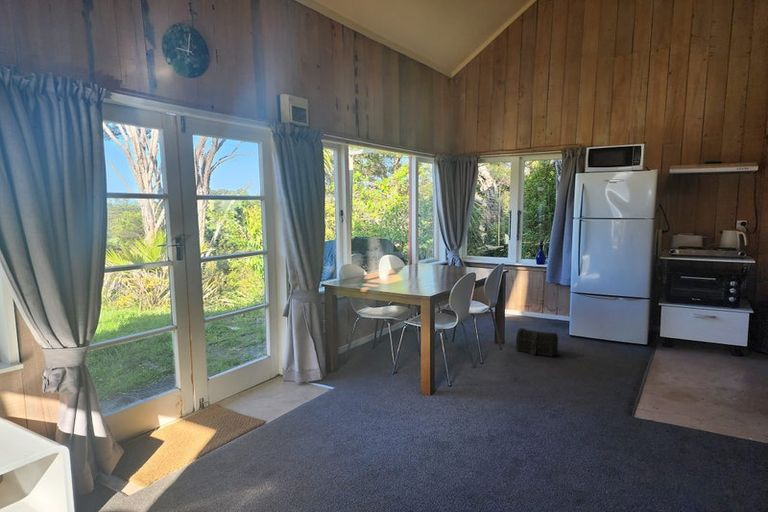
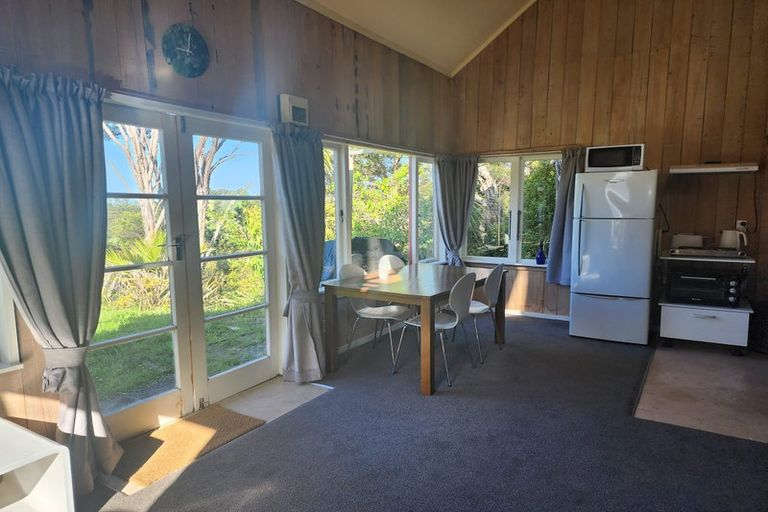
- treasure chest (536, 341)
